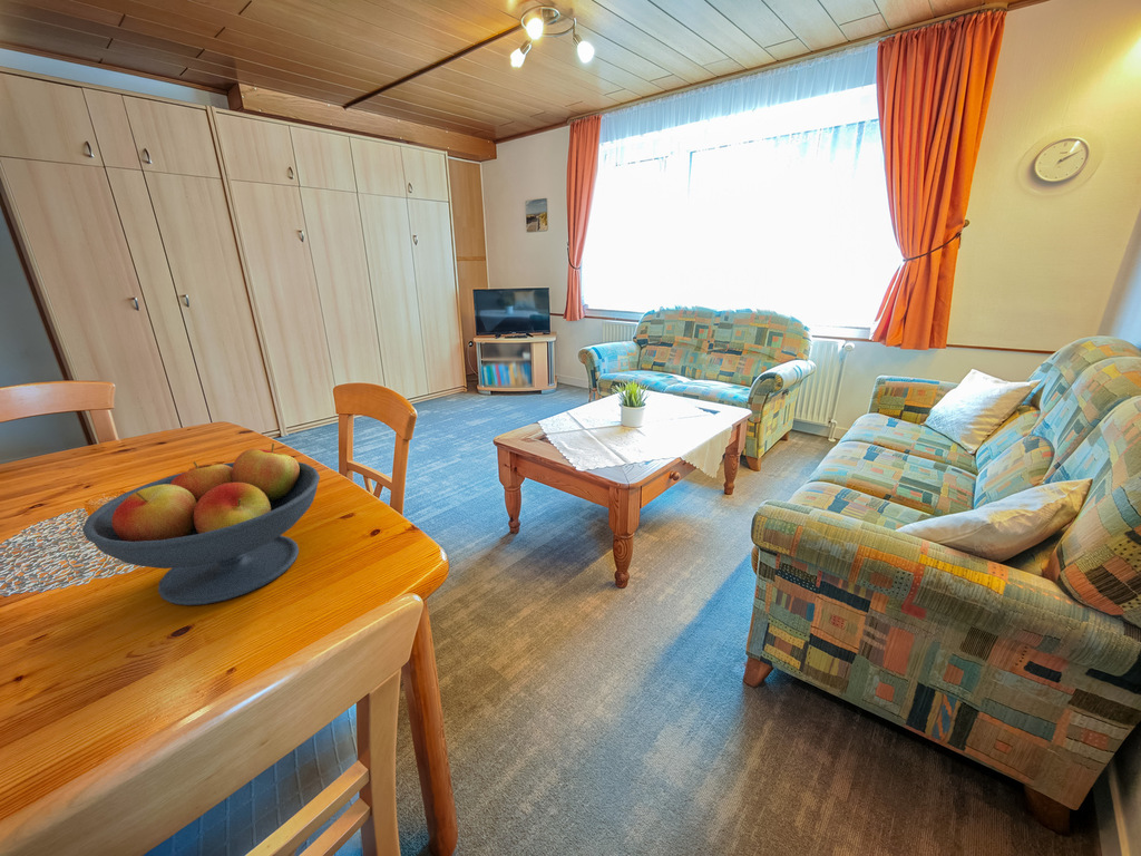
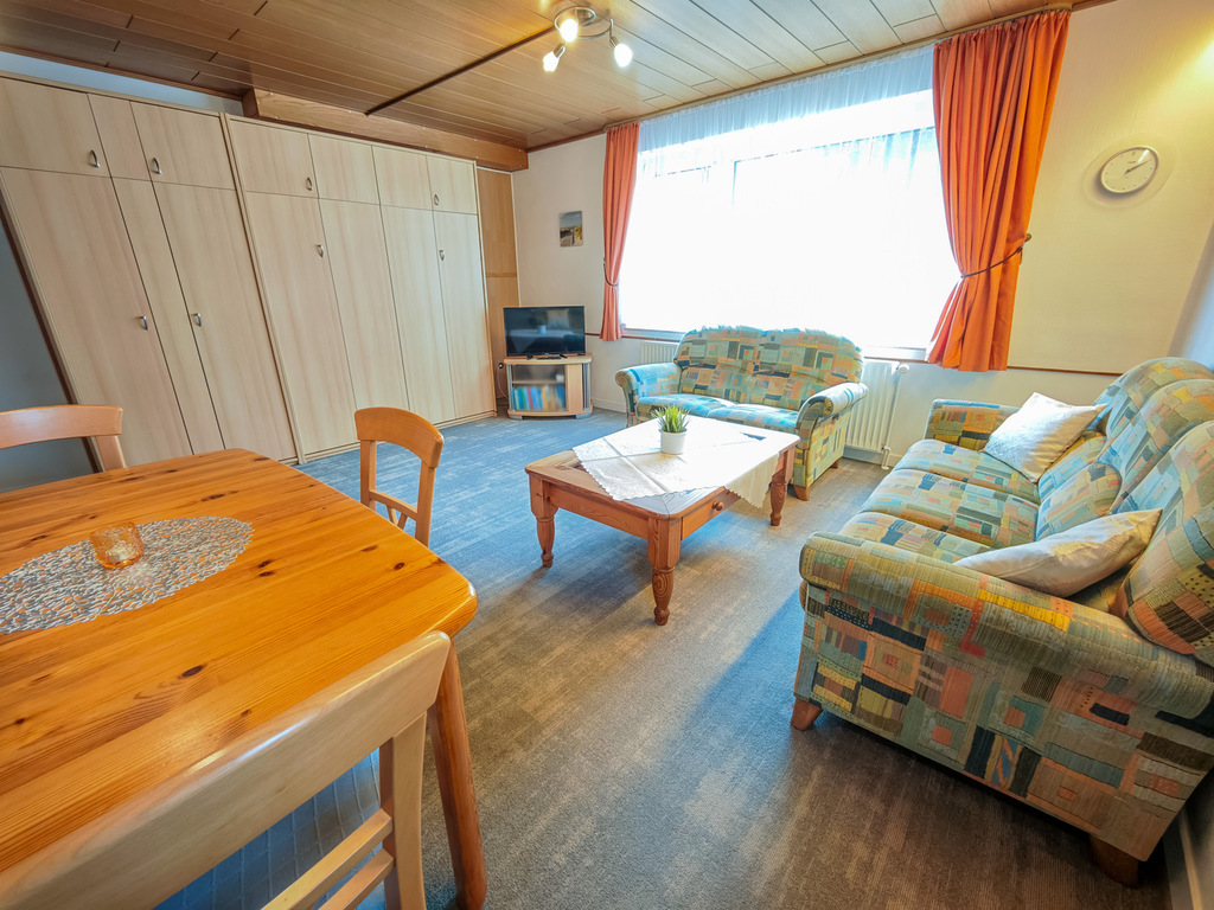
- fruit bowl (220, 518)
